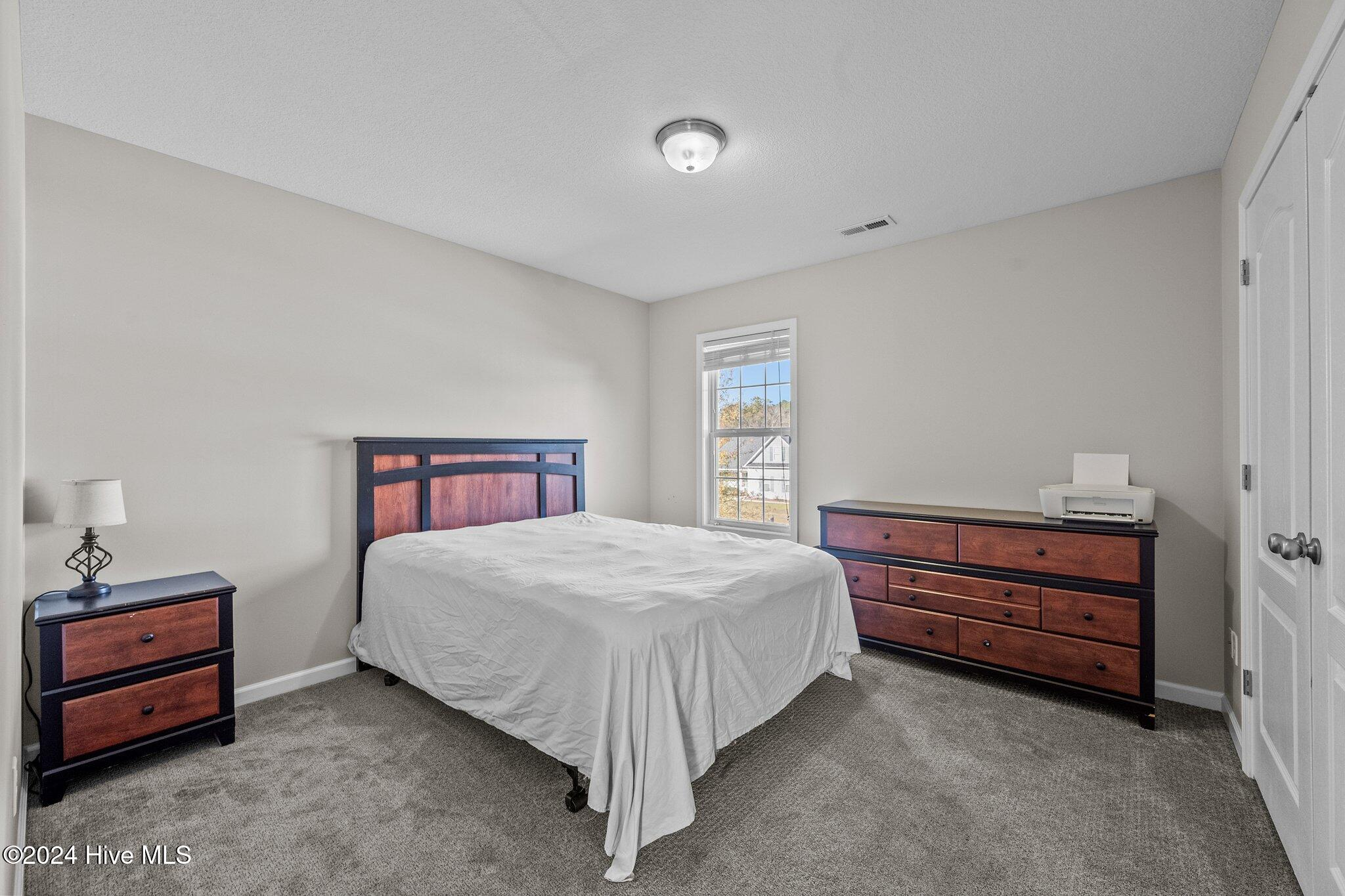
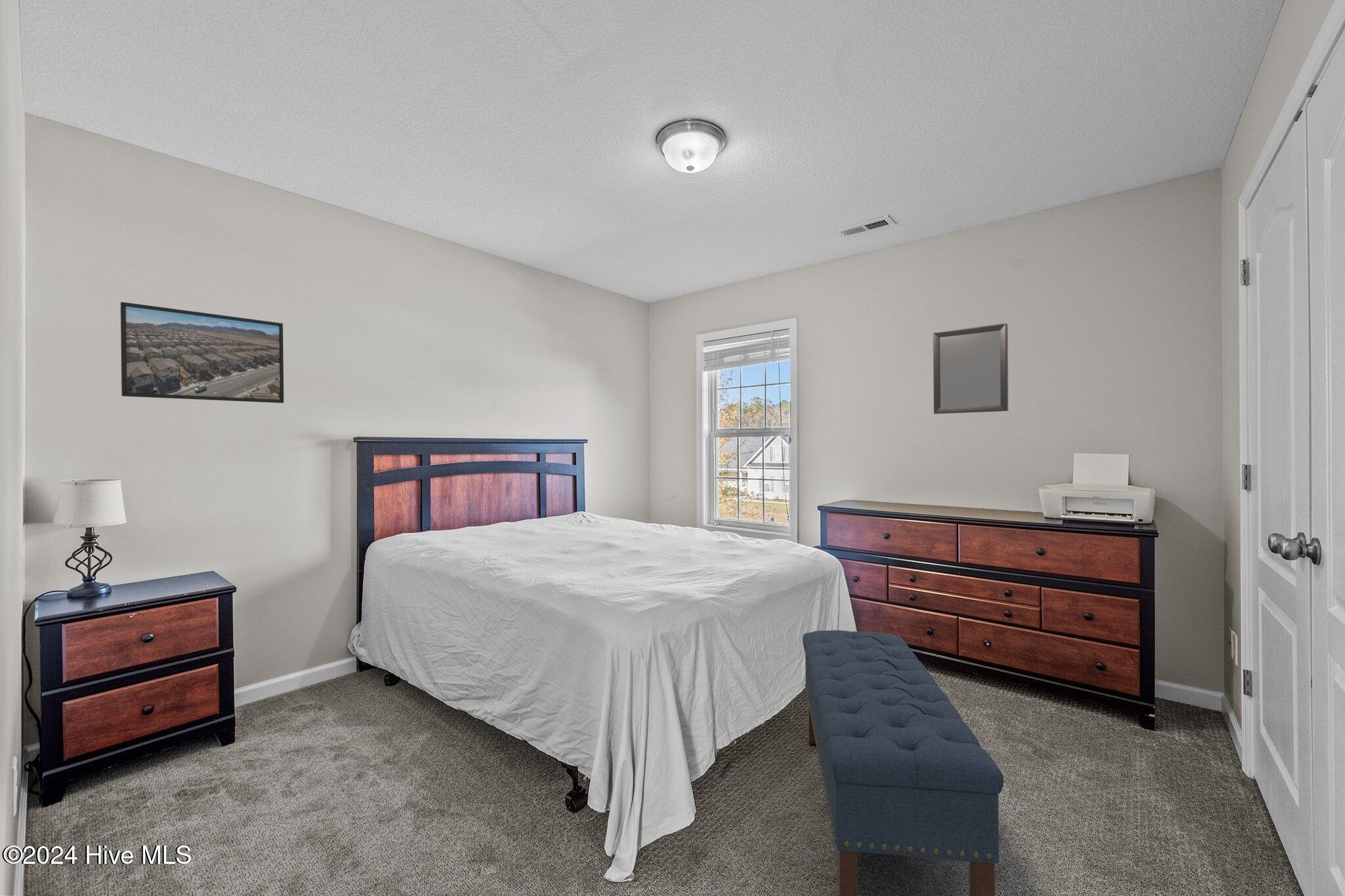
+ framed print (208, 356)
+ bench (876, 746)
+ home mirror (969, 370)
